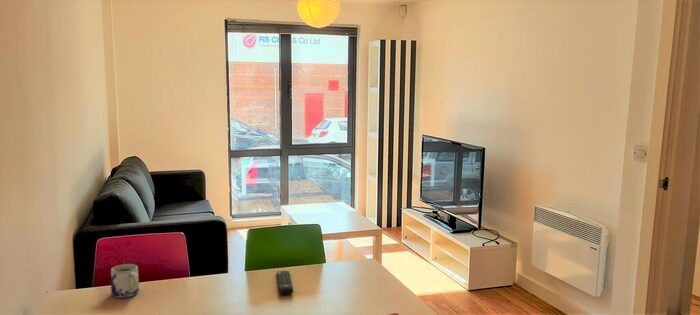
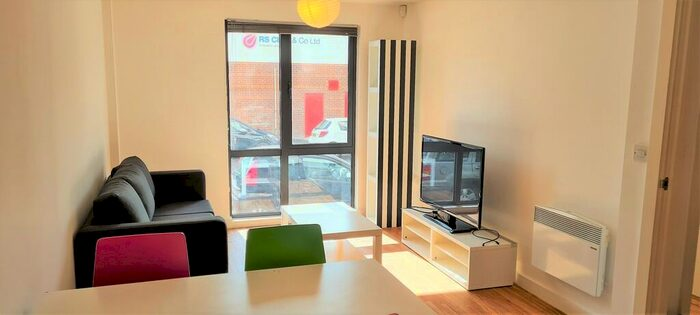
- remote control (284, 281)
- mug (127, 281)
